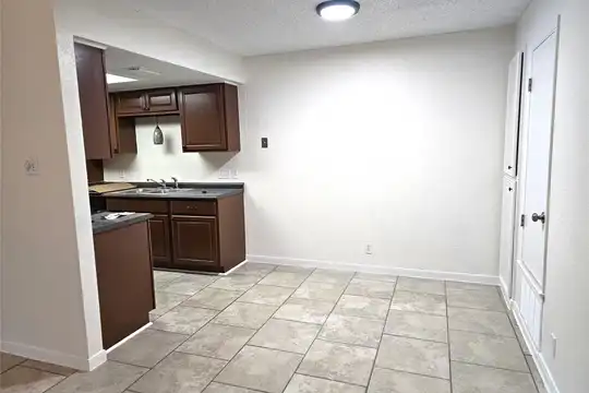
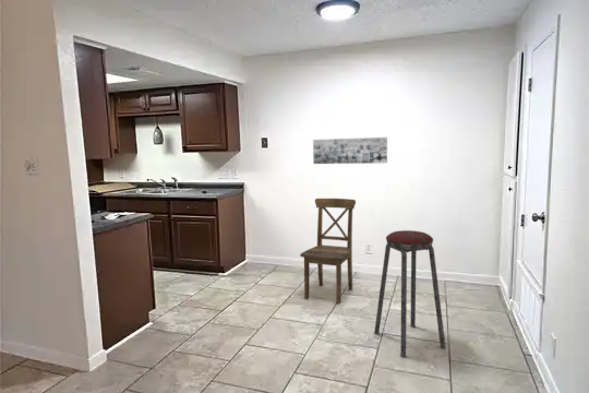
+ wall art (349, 151)
+ dining chair (328, 248)
+ music stool (406, 287)
